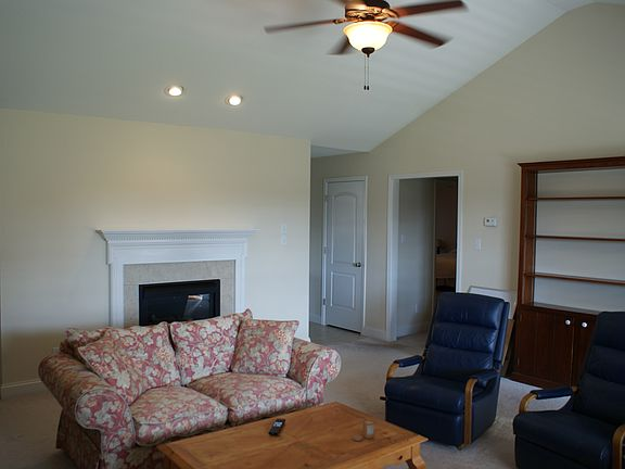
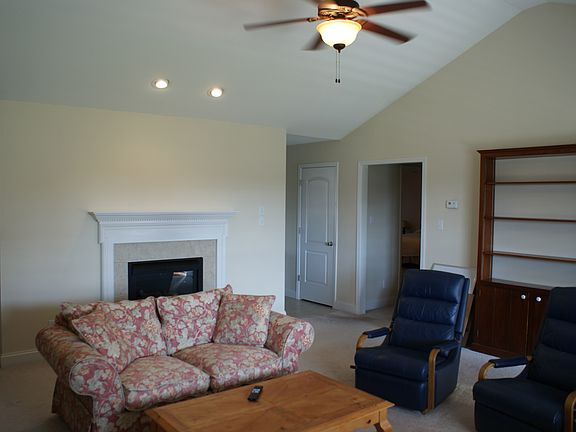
- candle (363, 429)
